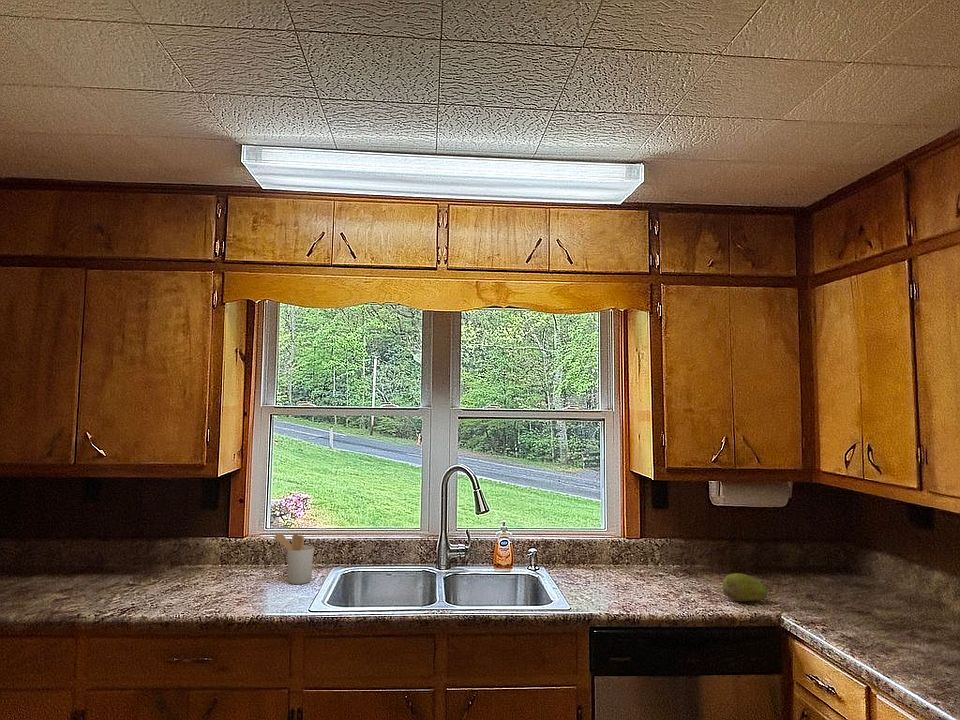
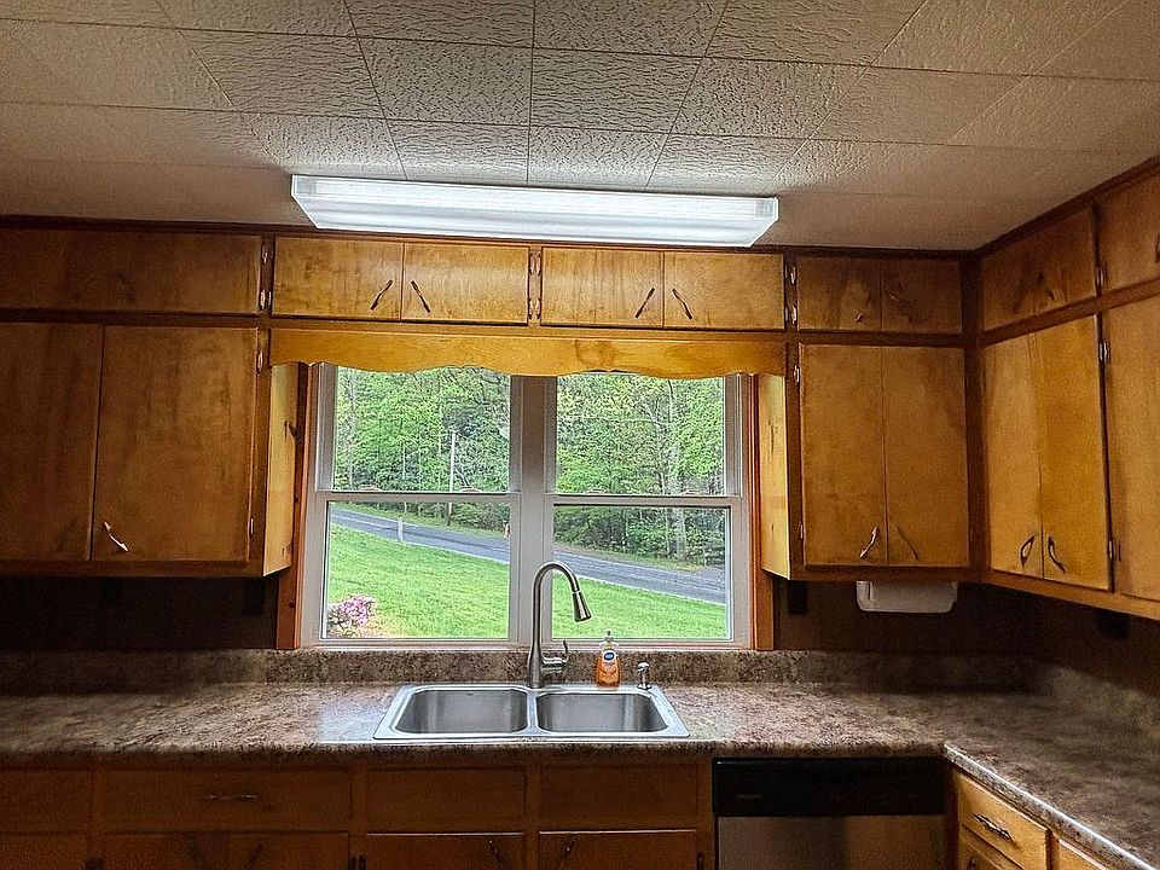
- fruit (744, 587)
- utensil holder (293, 556)
